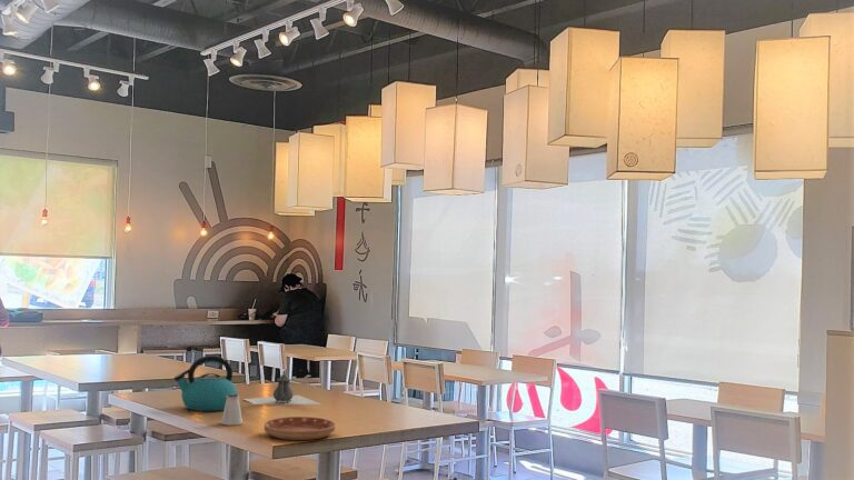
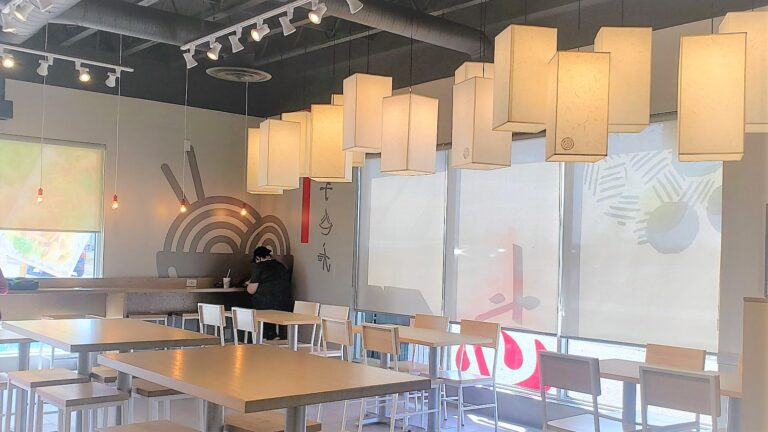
- saucer (299, 428)
- kettle (206, 381)
- teapot (284, 386)
- saltshaker (231, 408)
